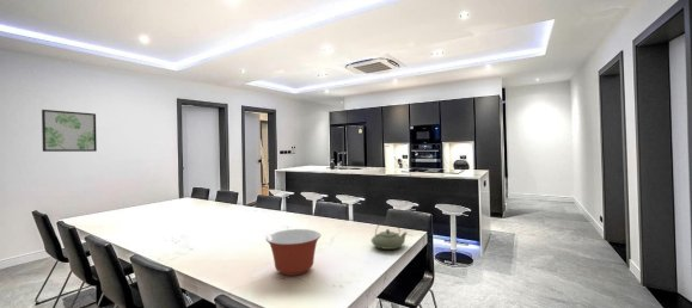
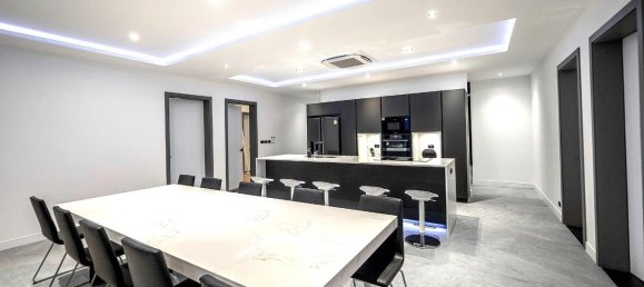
- wall art (71, 131)
- mixing bowl (294, 252)
- teapot (390, 233)
